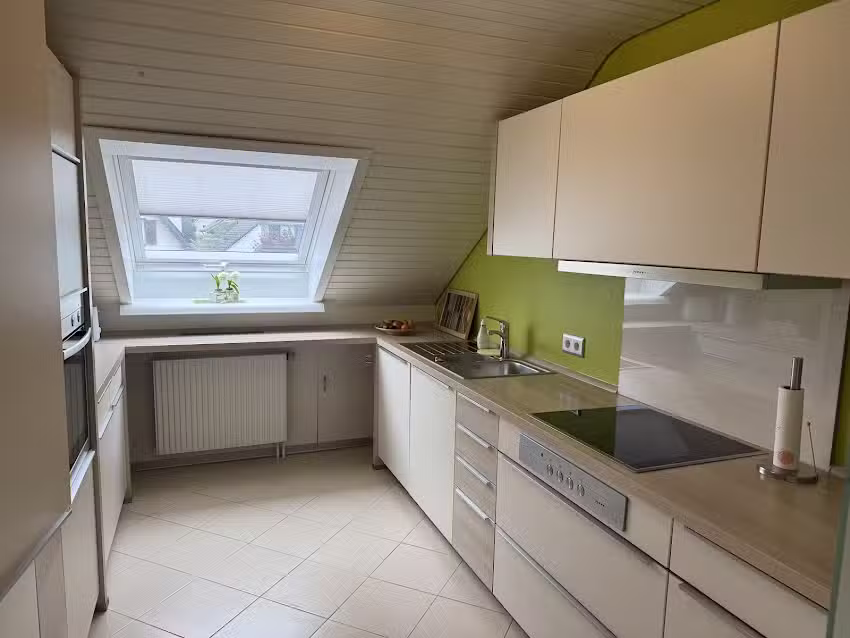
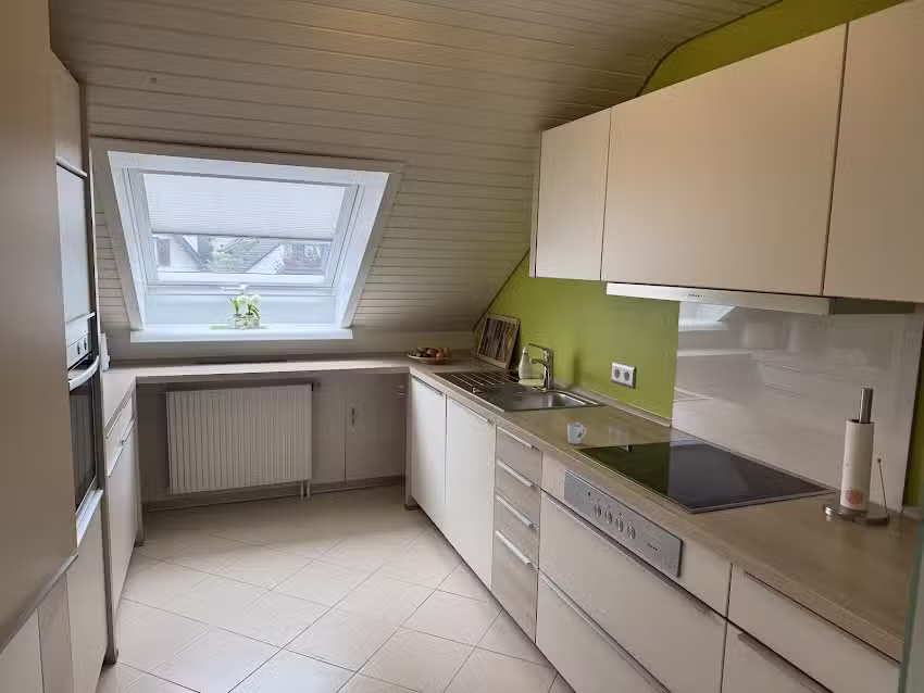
+ cup (577, 427)
